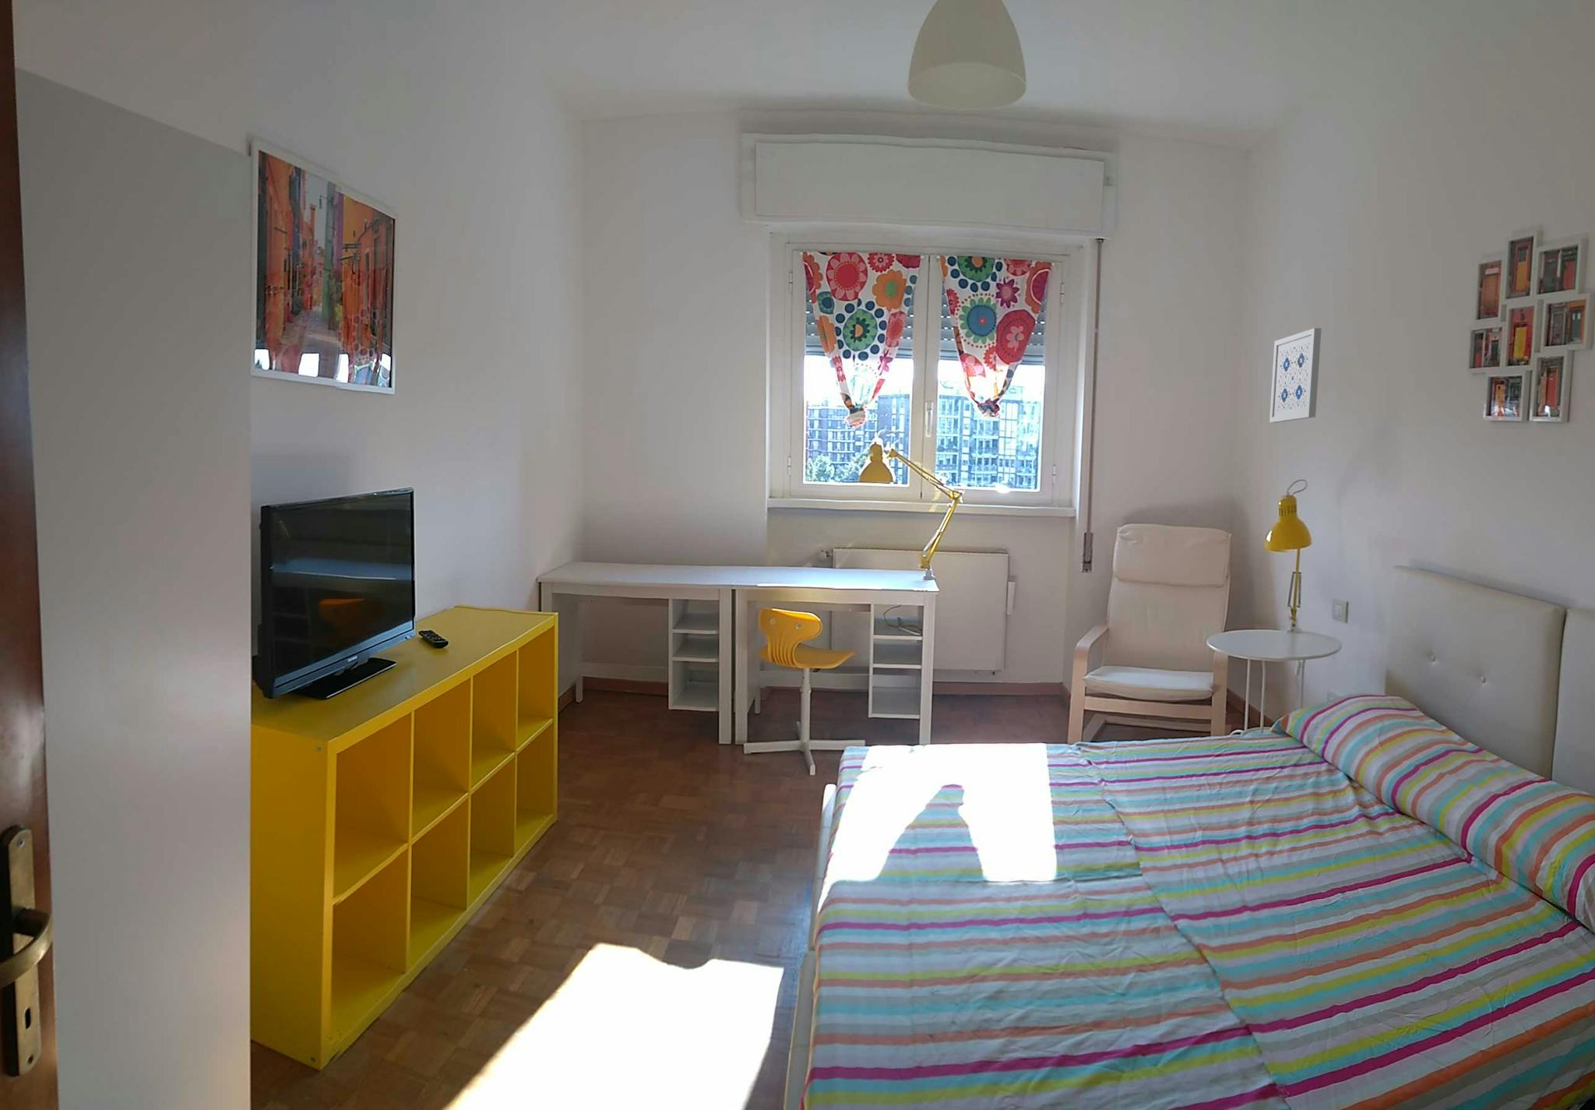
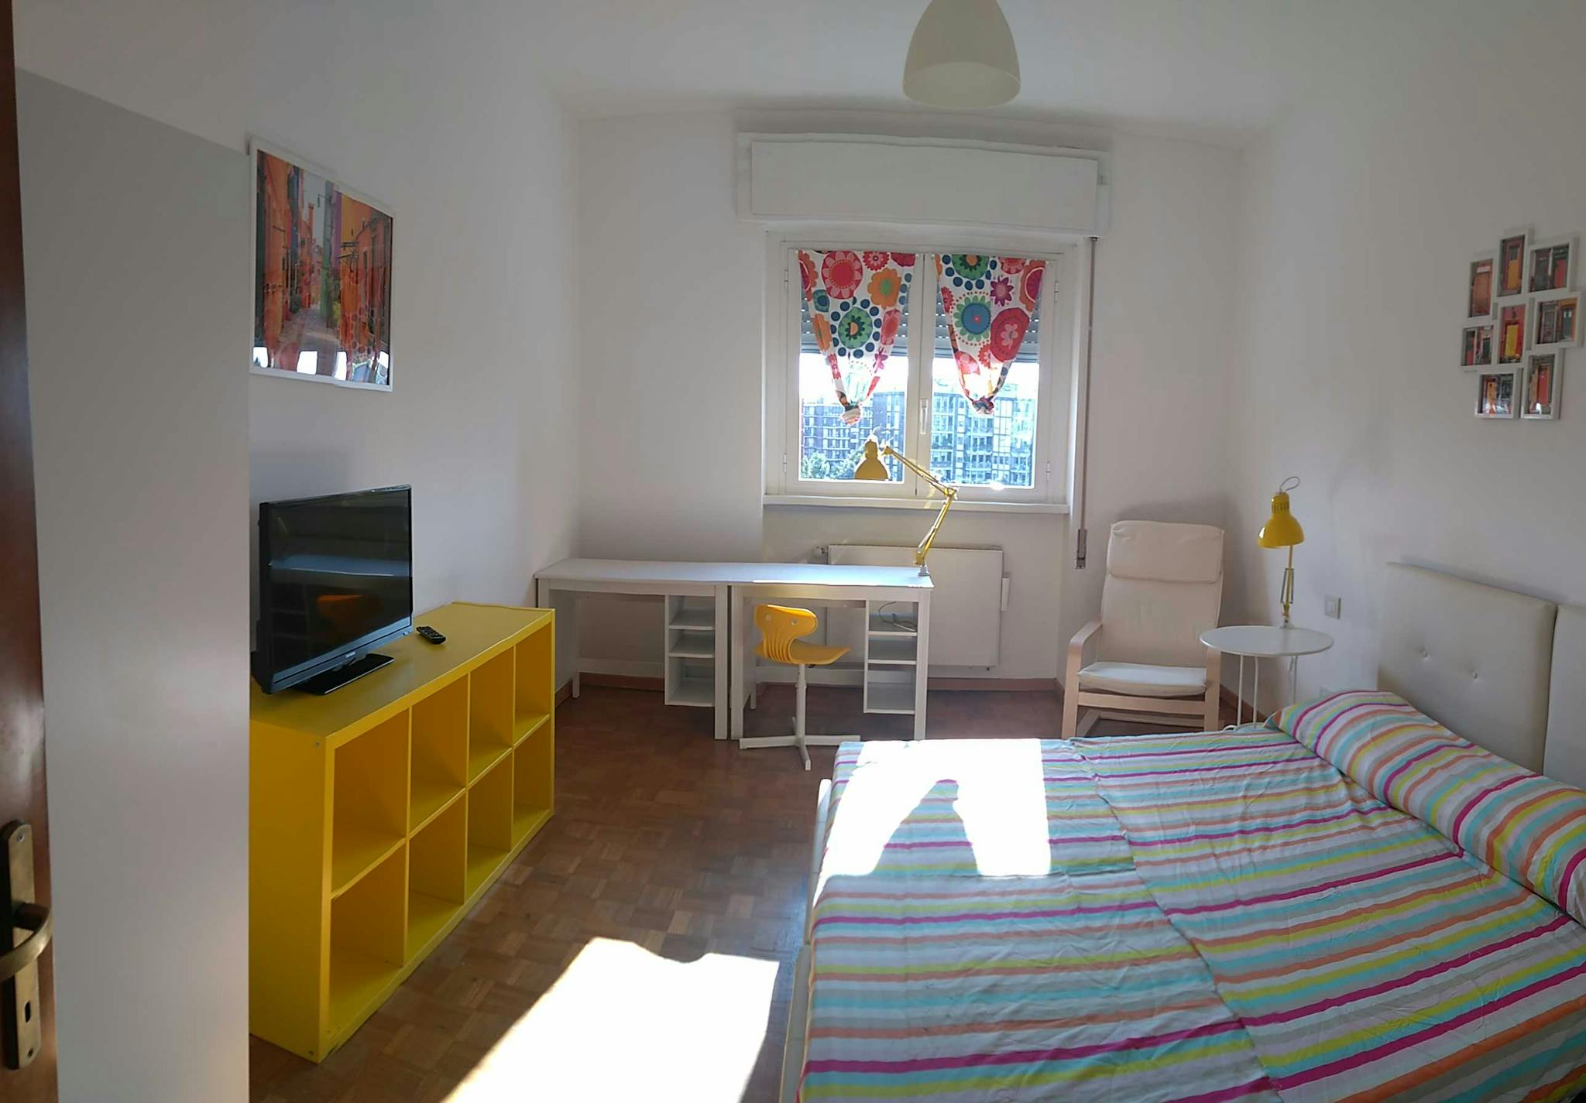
- wall art (1293, 377)
